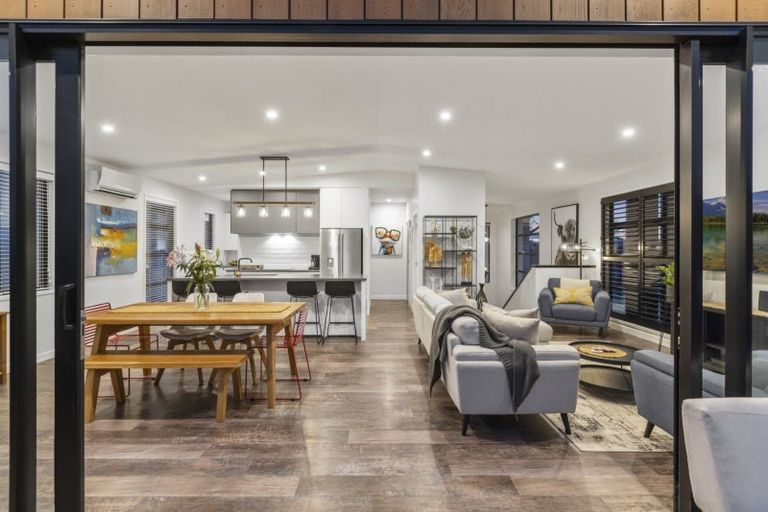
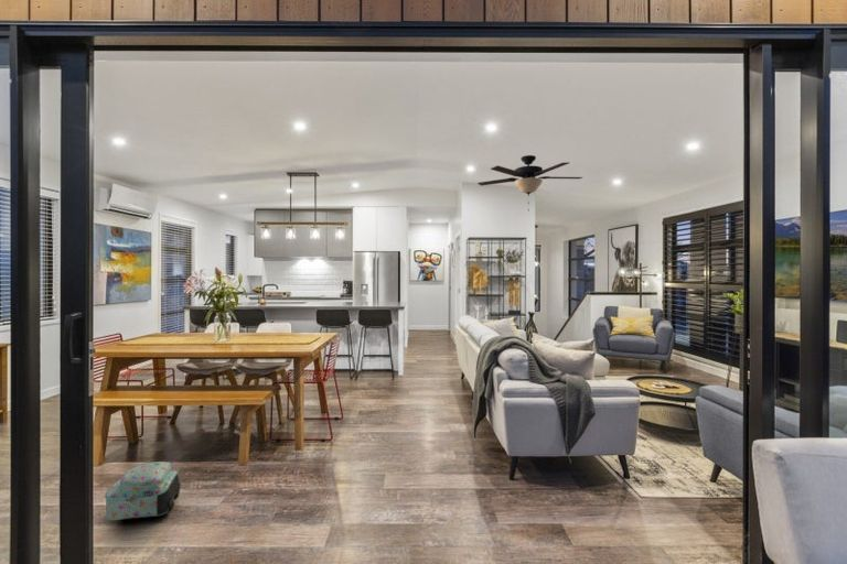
+ ceiling fan (528, 184)
+ backpack (142, 490)
